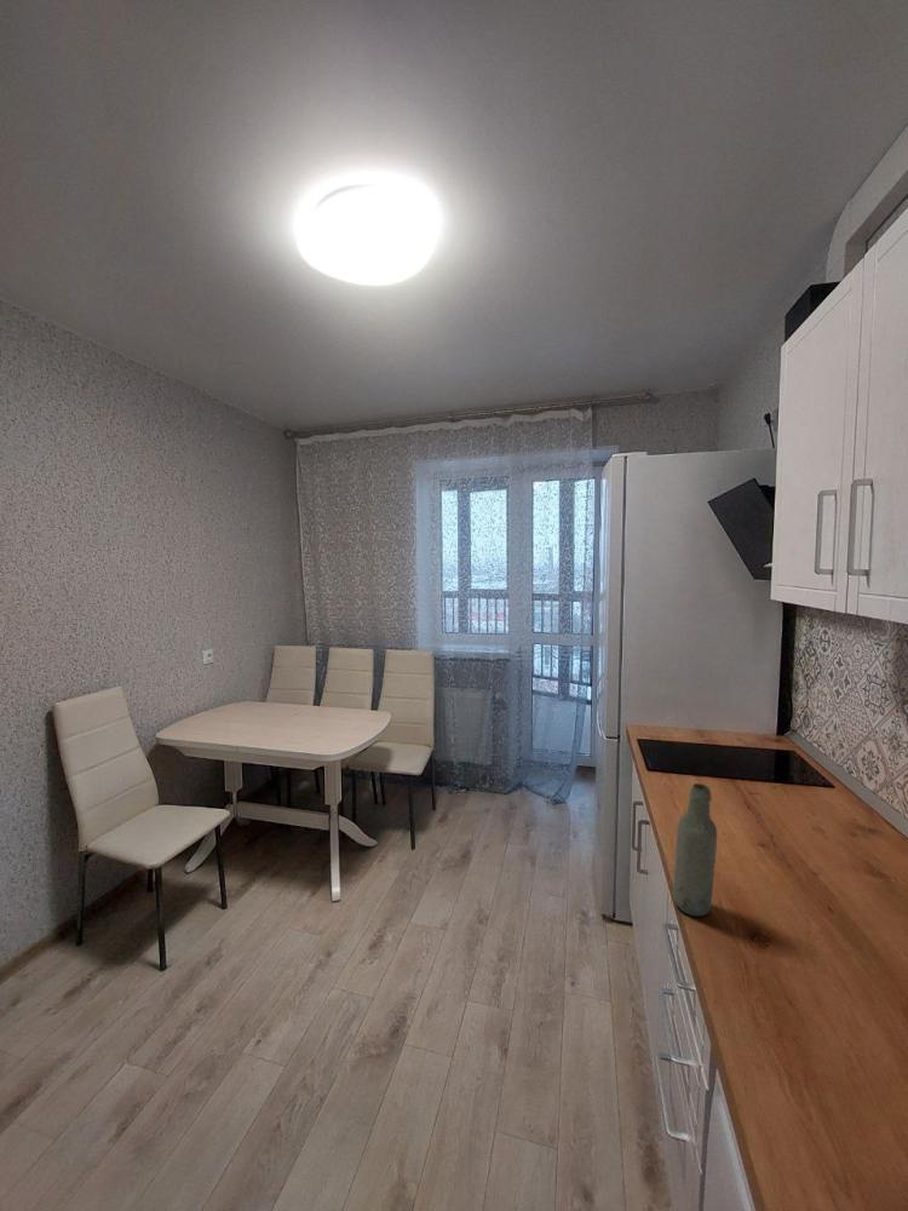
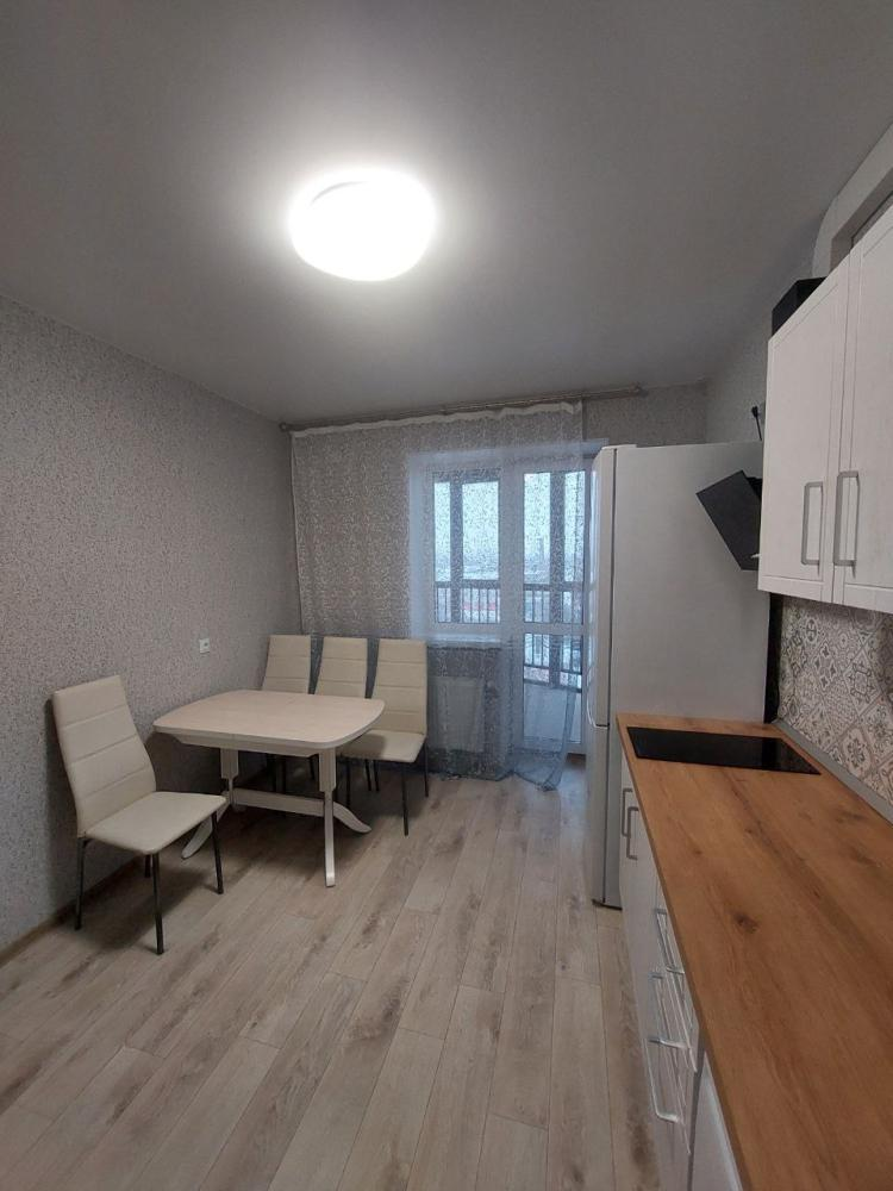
- bottle (694, 845)
